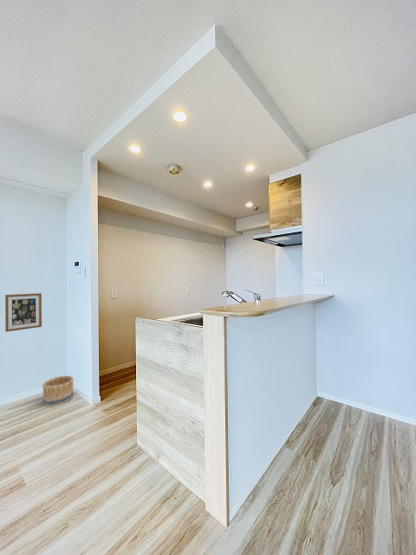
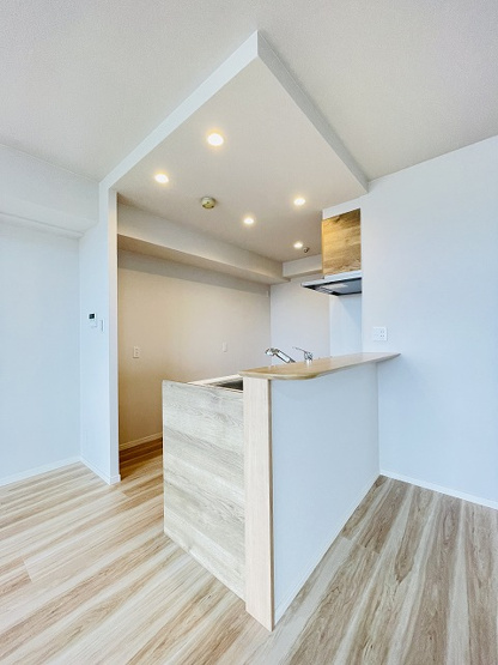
- wall art (24, 311)
- basket (58, 390)
